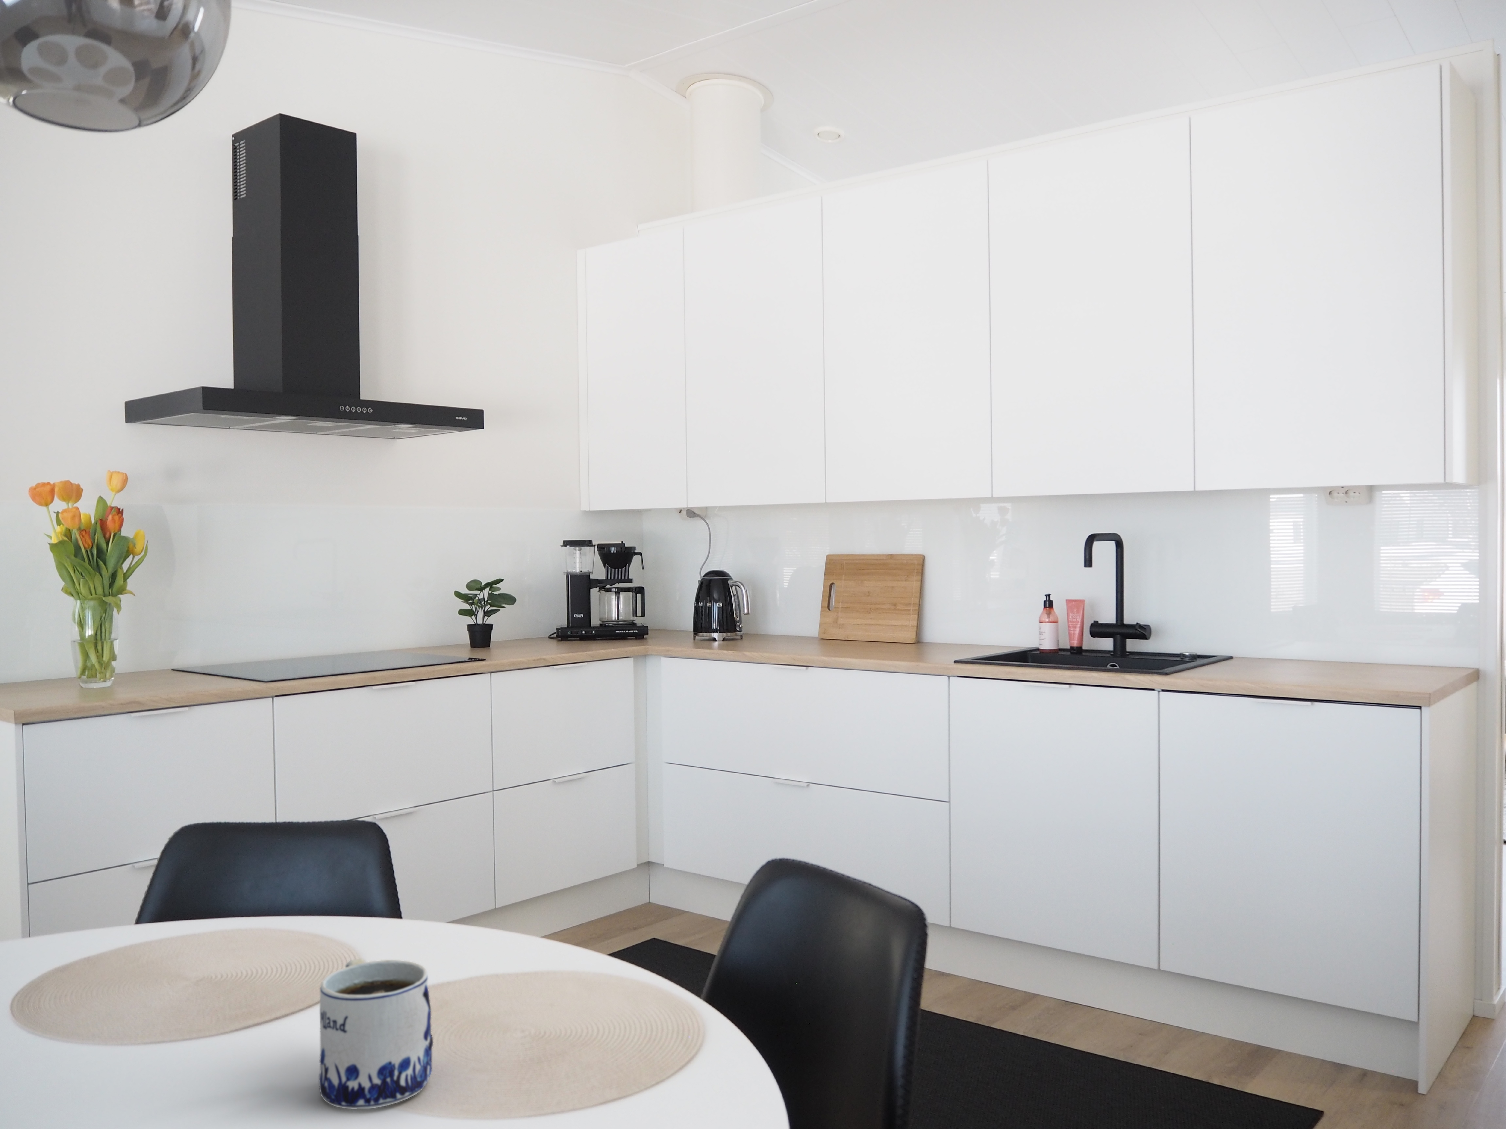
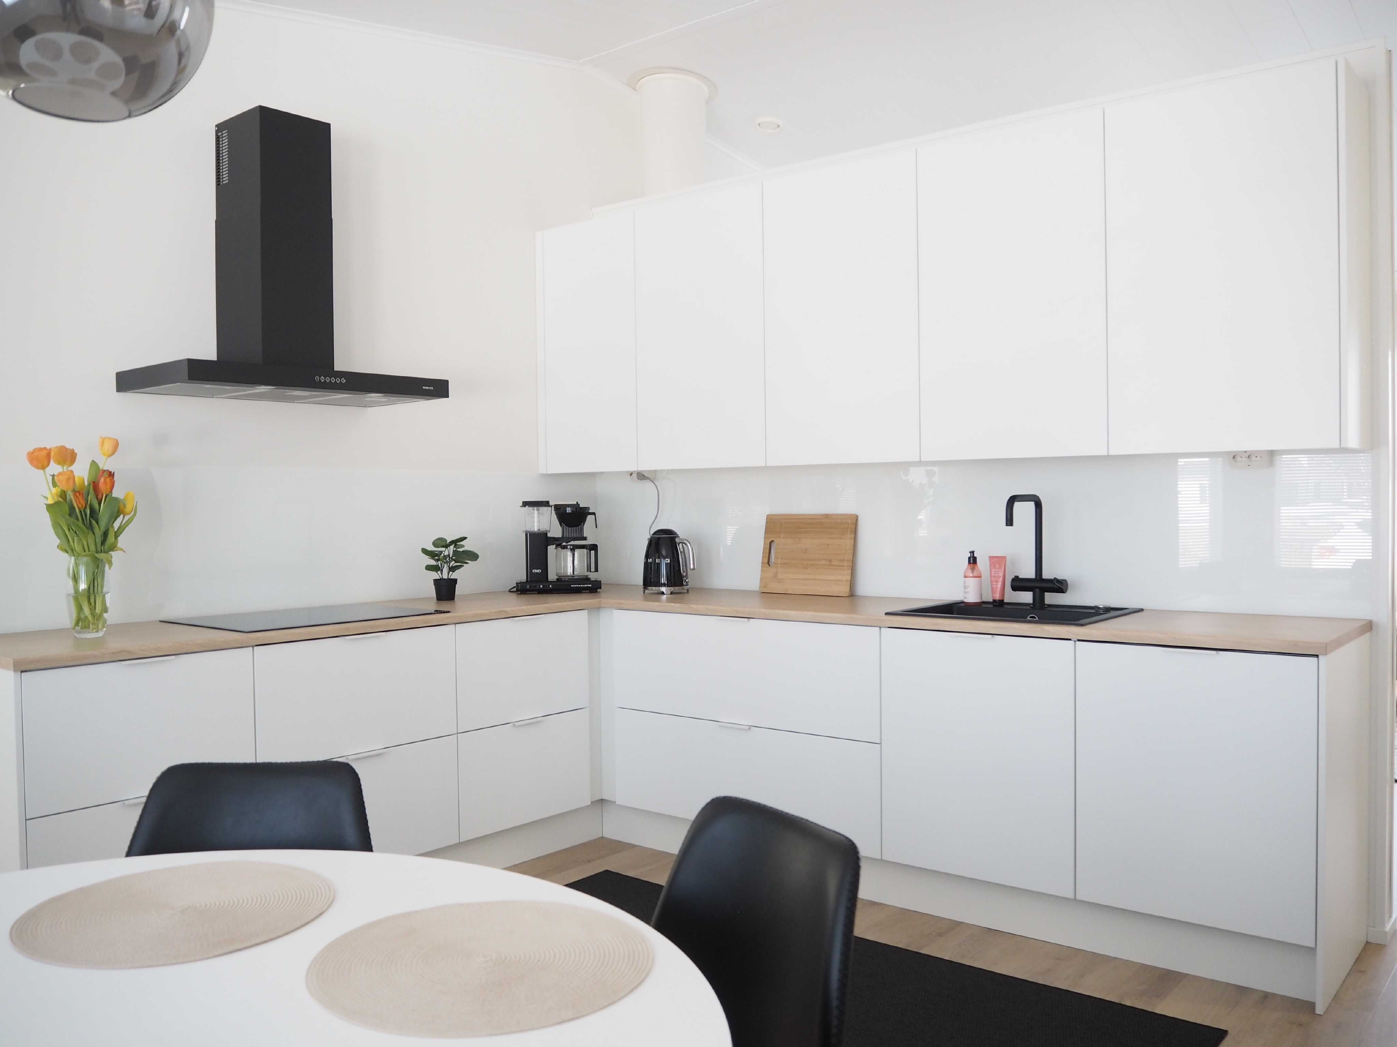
- mug (370, 1026)
